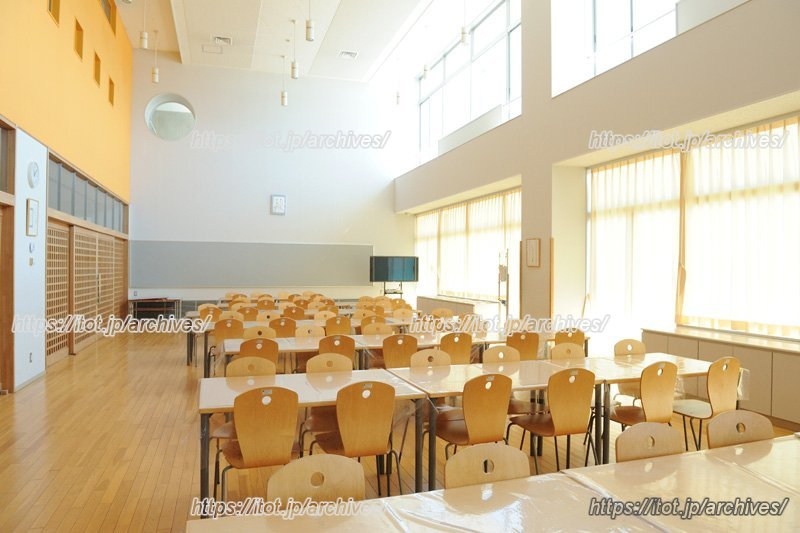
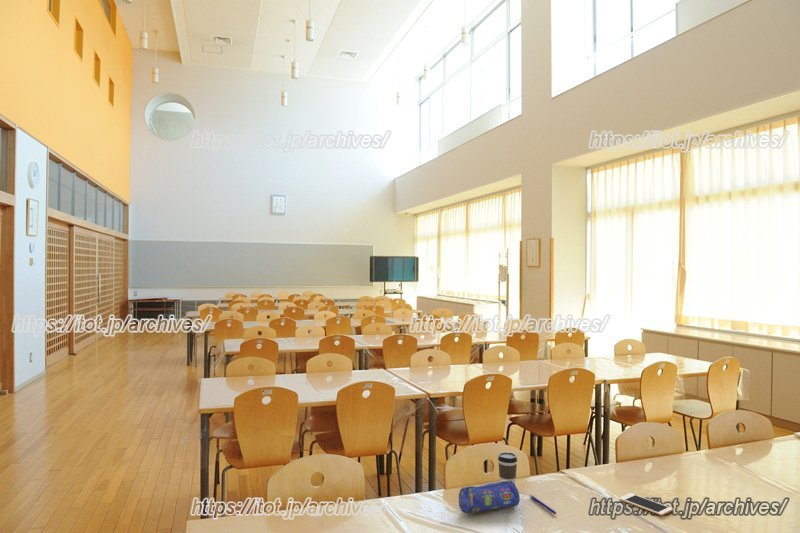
+ coffee cup (507, 470)
+ pen (542, 504)
+ cell phone (645, 503)
+ pencil case (489, 495)
